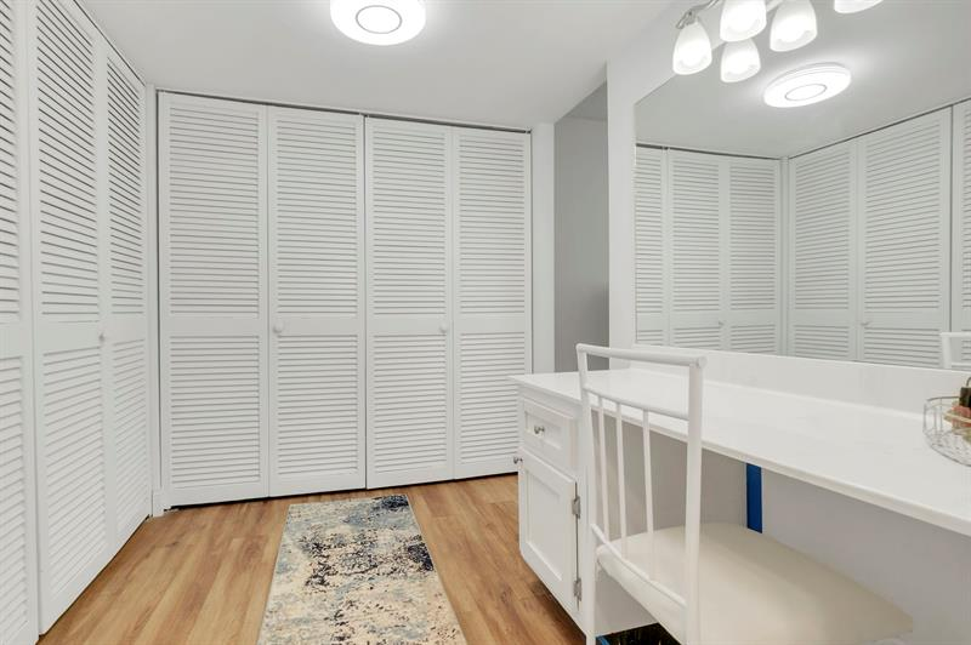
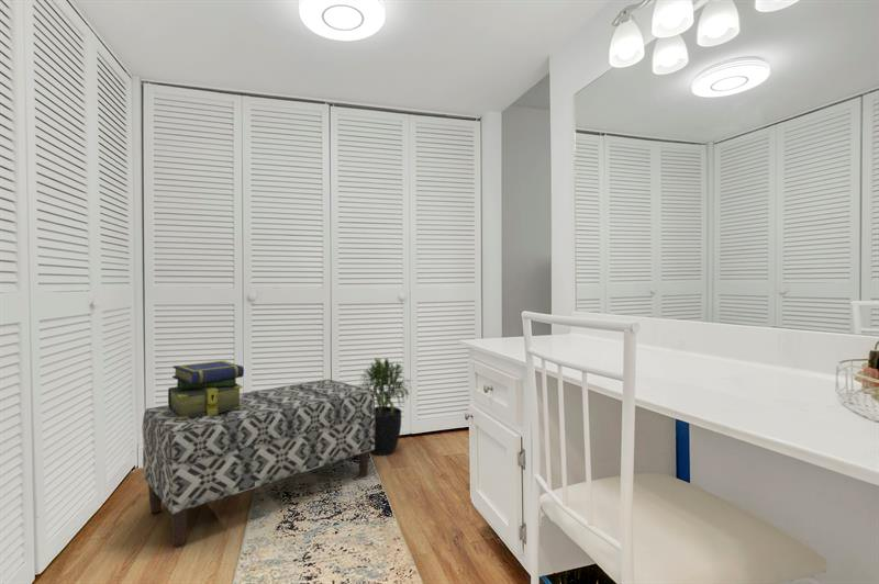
+ stack of books (208, 386)
+ potted plant (386, 403)
+ bench (268, 445)
